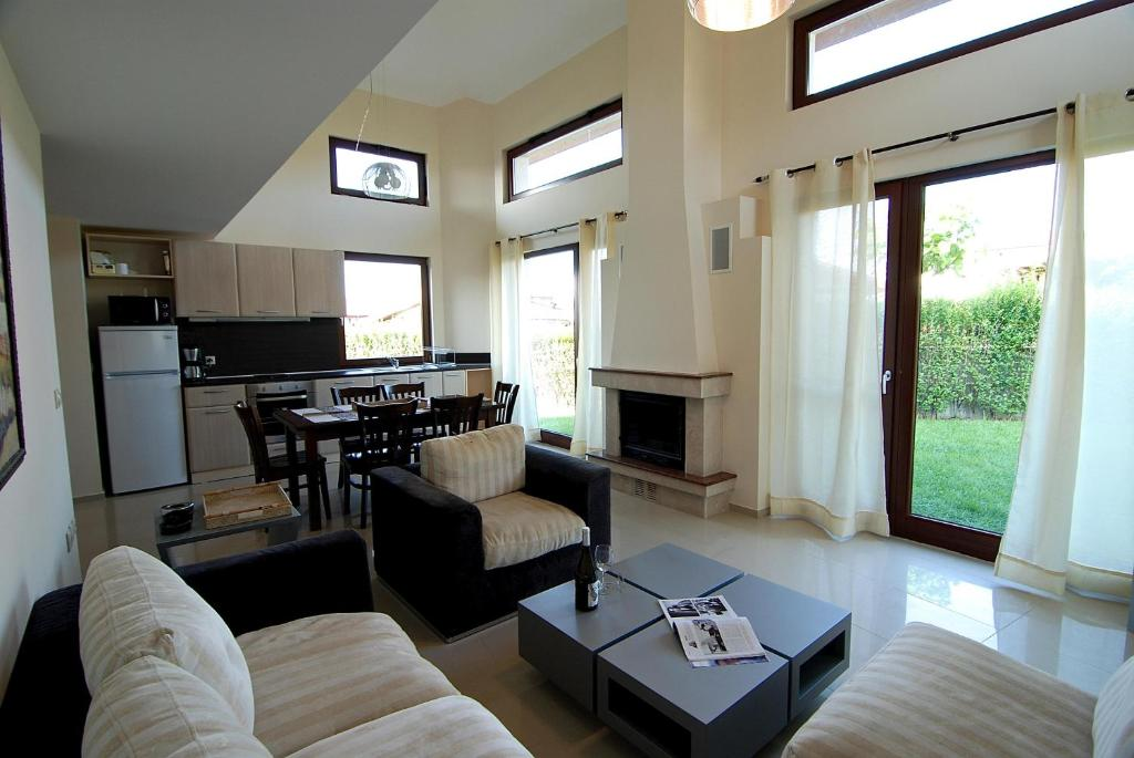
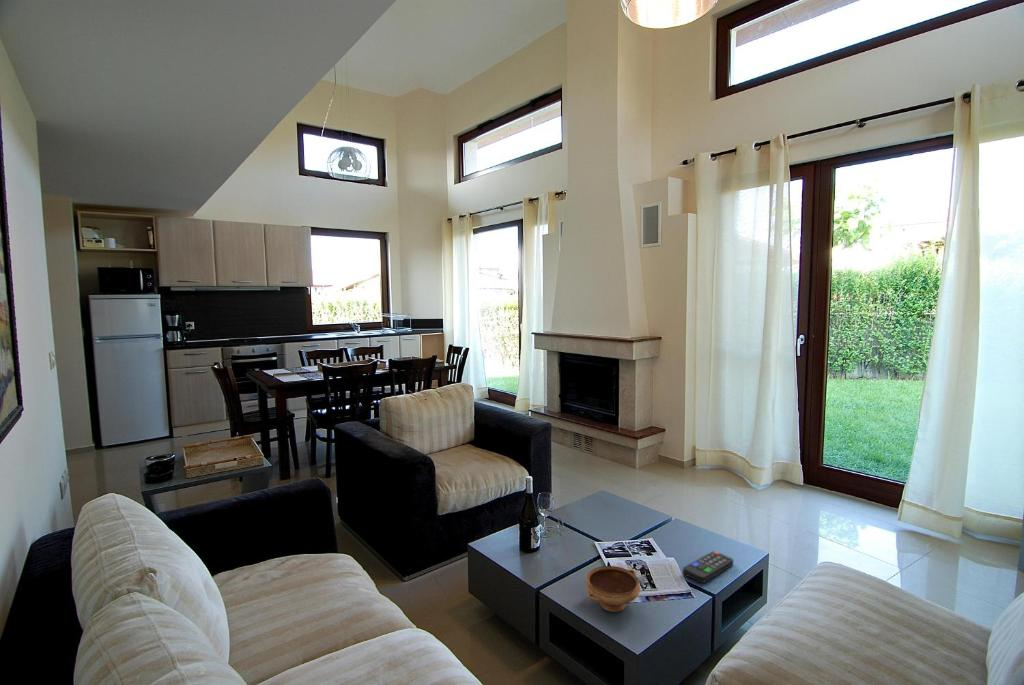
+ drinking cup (612, 591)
+ remote control (708, 565)
